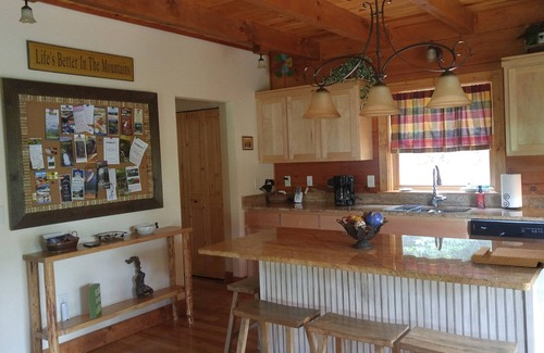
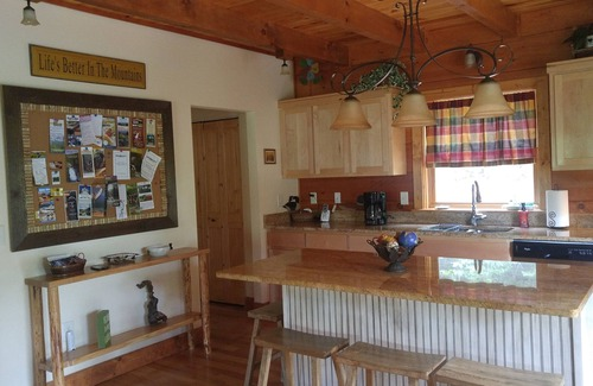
- cutting board (515, 256)
